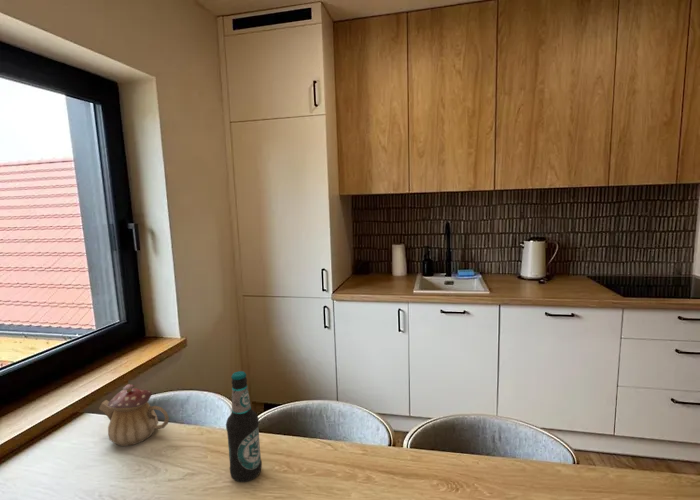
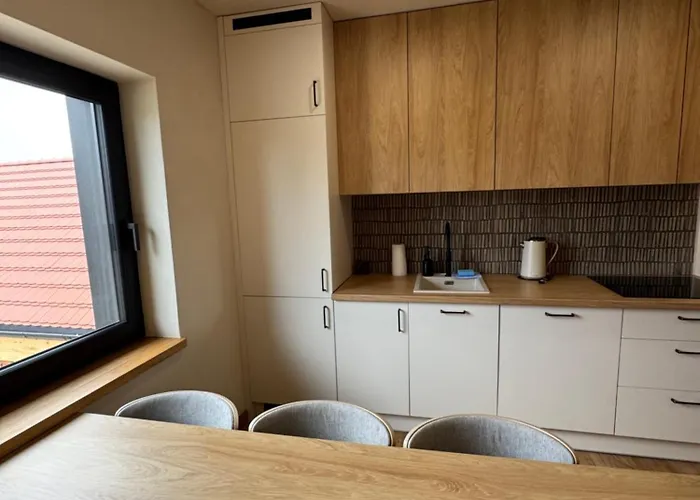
- teapot (134, 410)
- bottle (242, 424)
